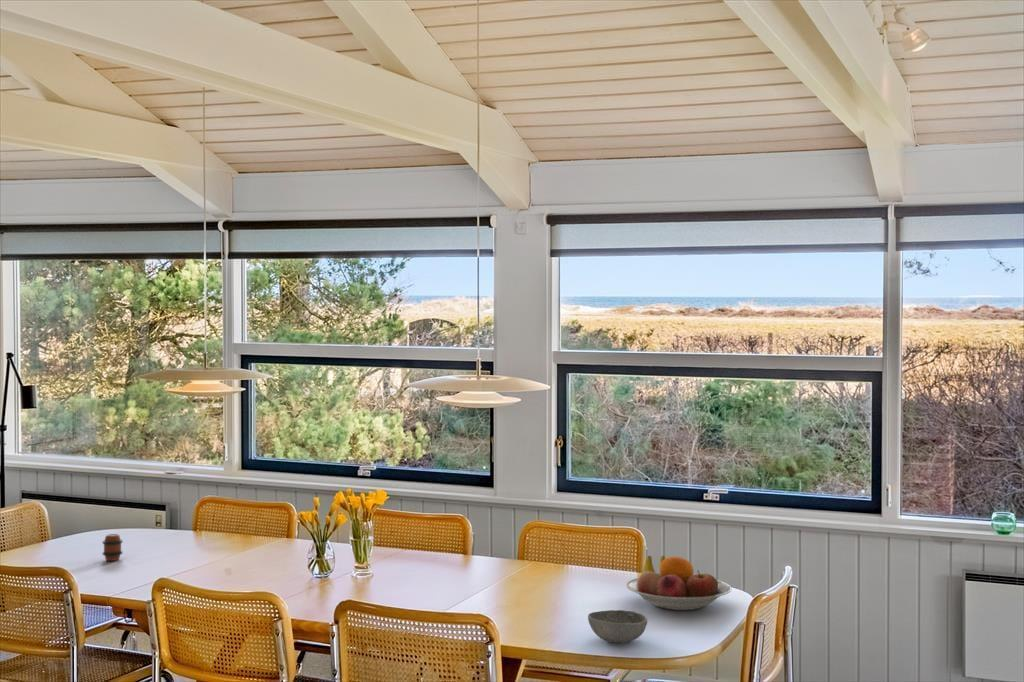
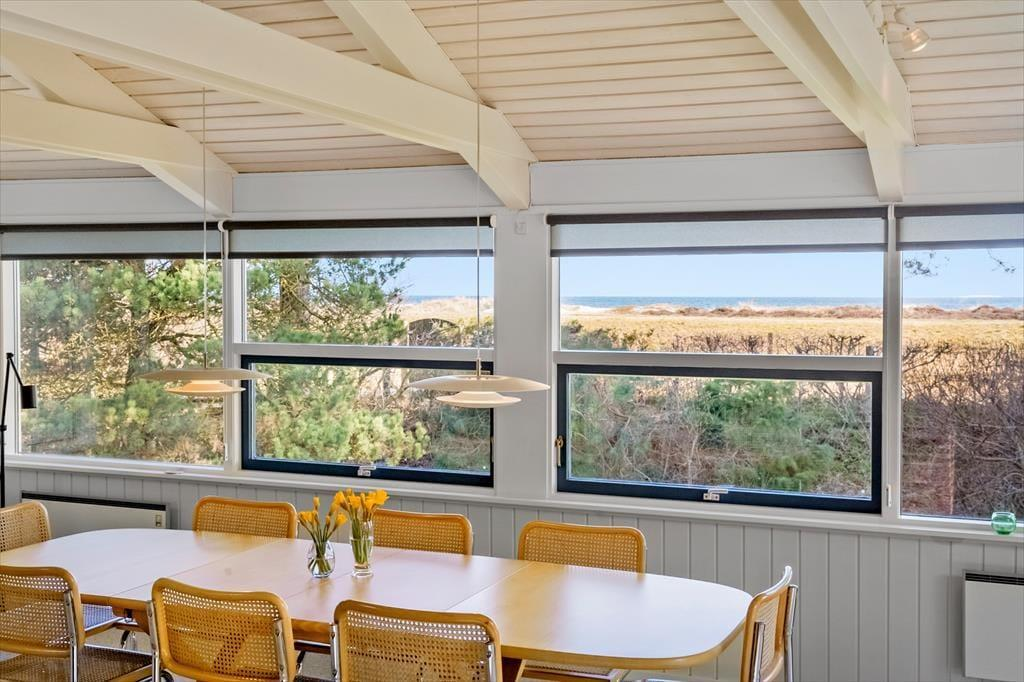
- bowl (617, 627)
- fruit bowl (678, 581)
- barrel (112, 547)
